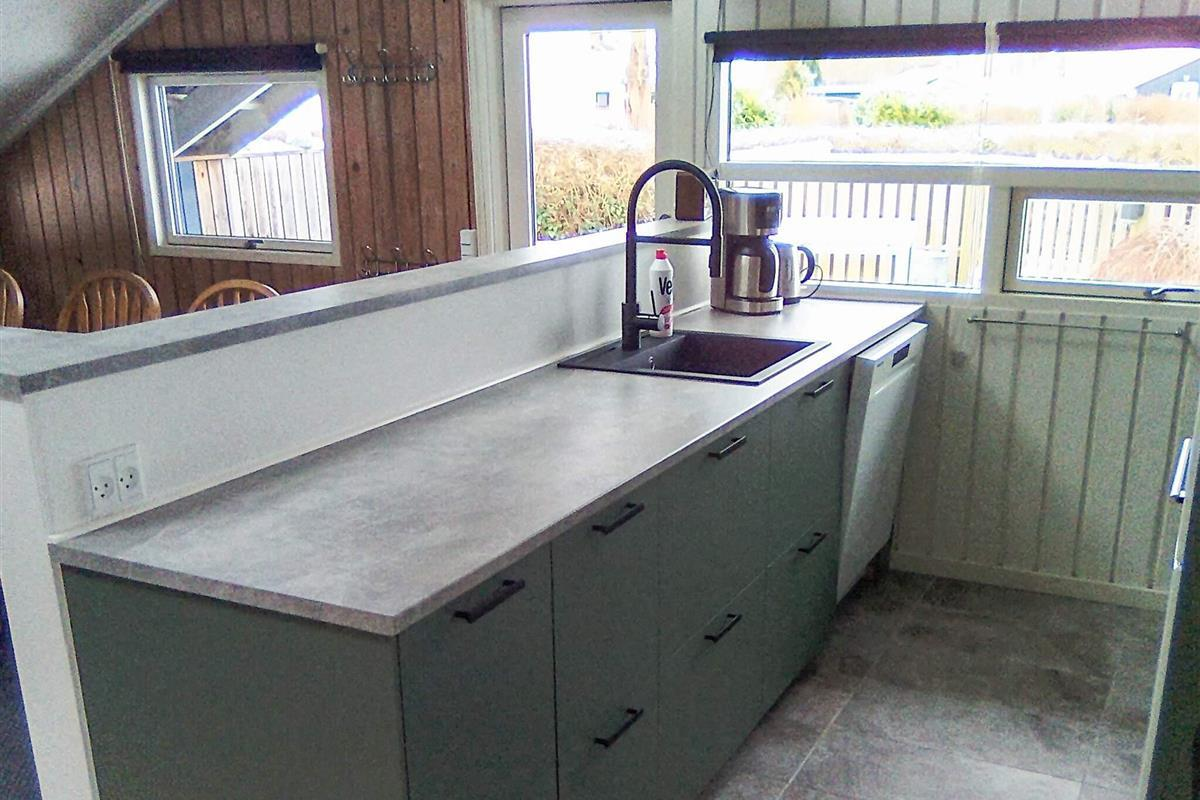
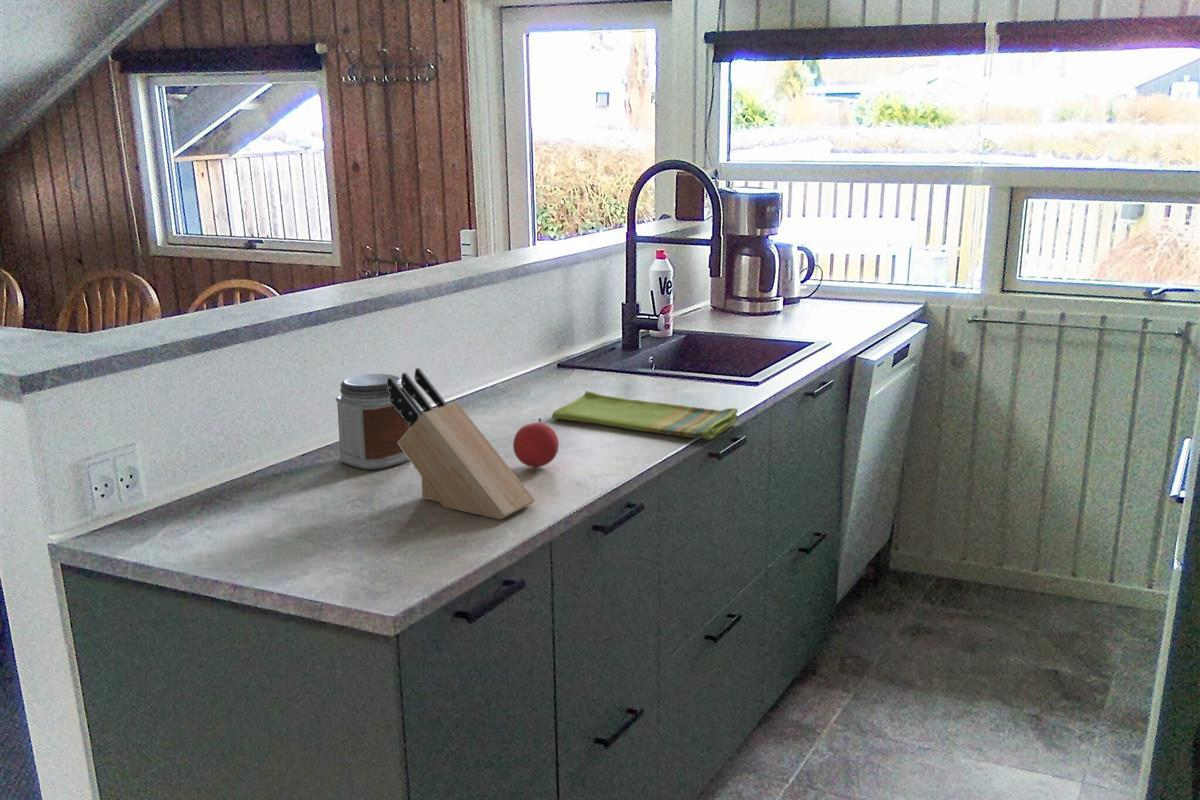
+ knife block (455, 439)
+ fruit (535, 444)
+ jar (374, 419)
+ dish towel (644, 414)
